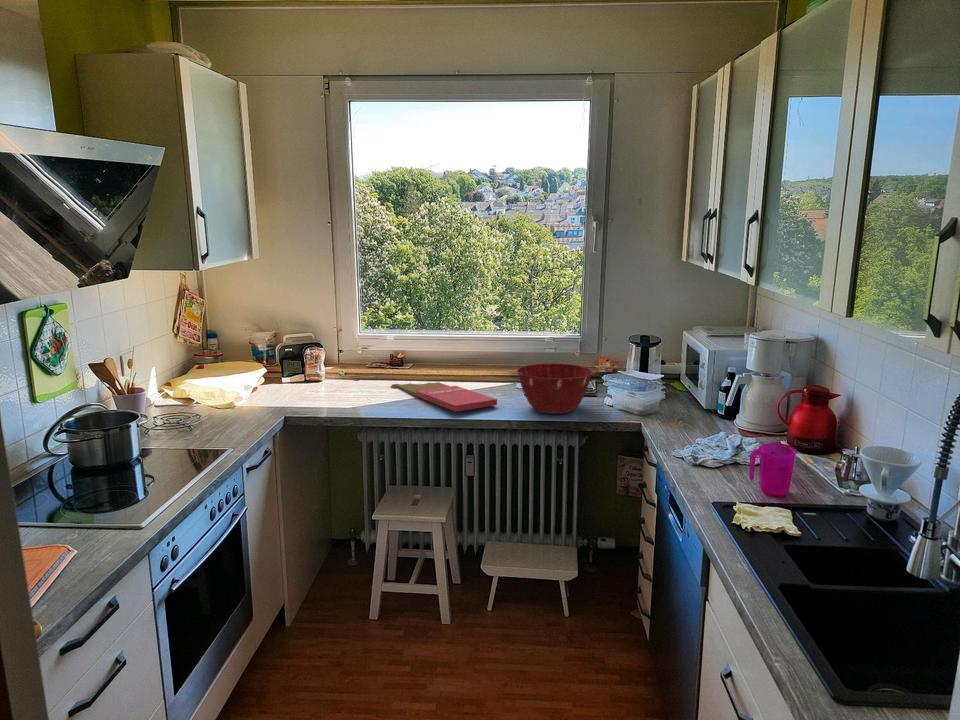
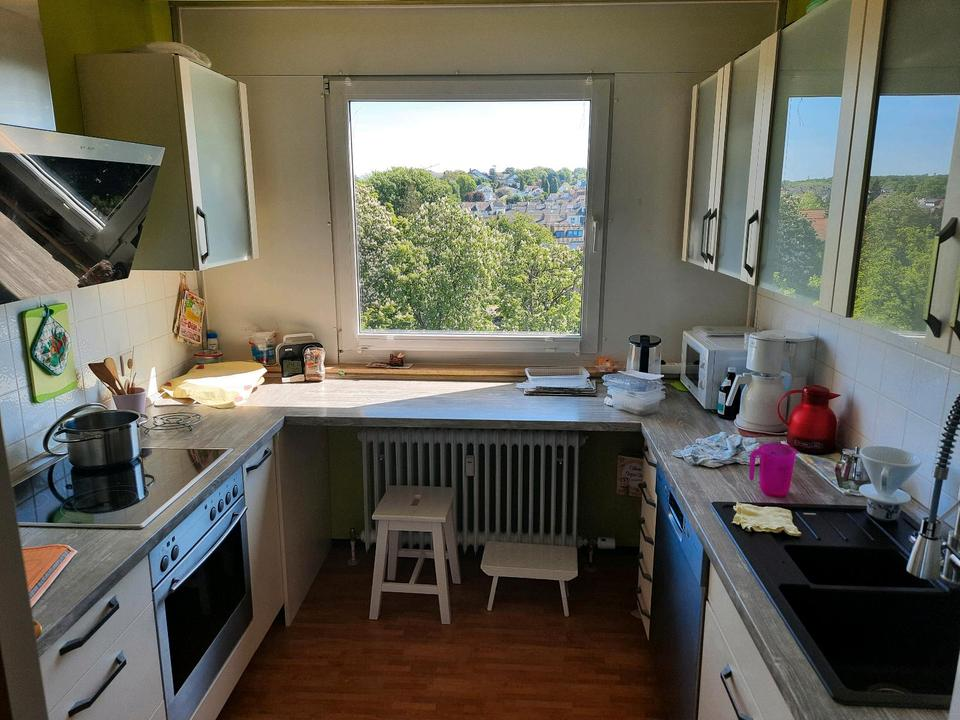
- cutting board (440, 392)
- mixing bowl (554, 389)
